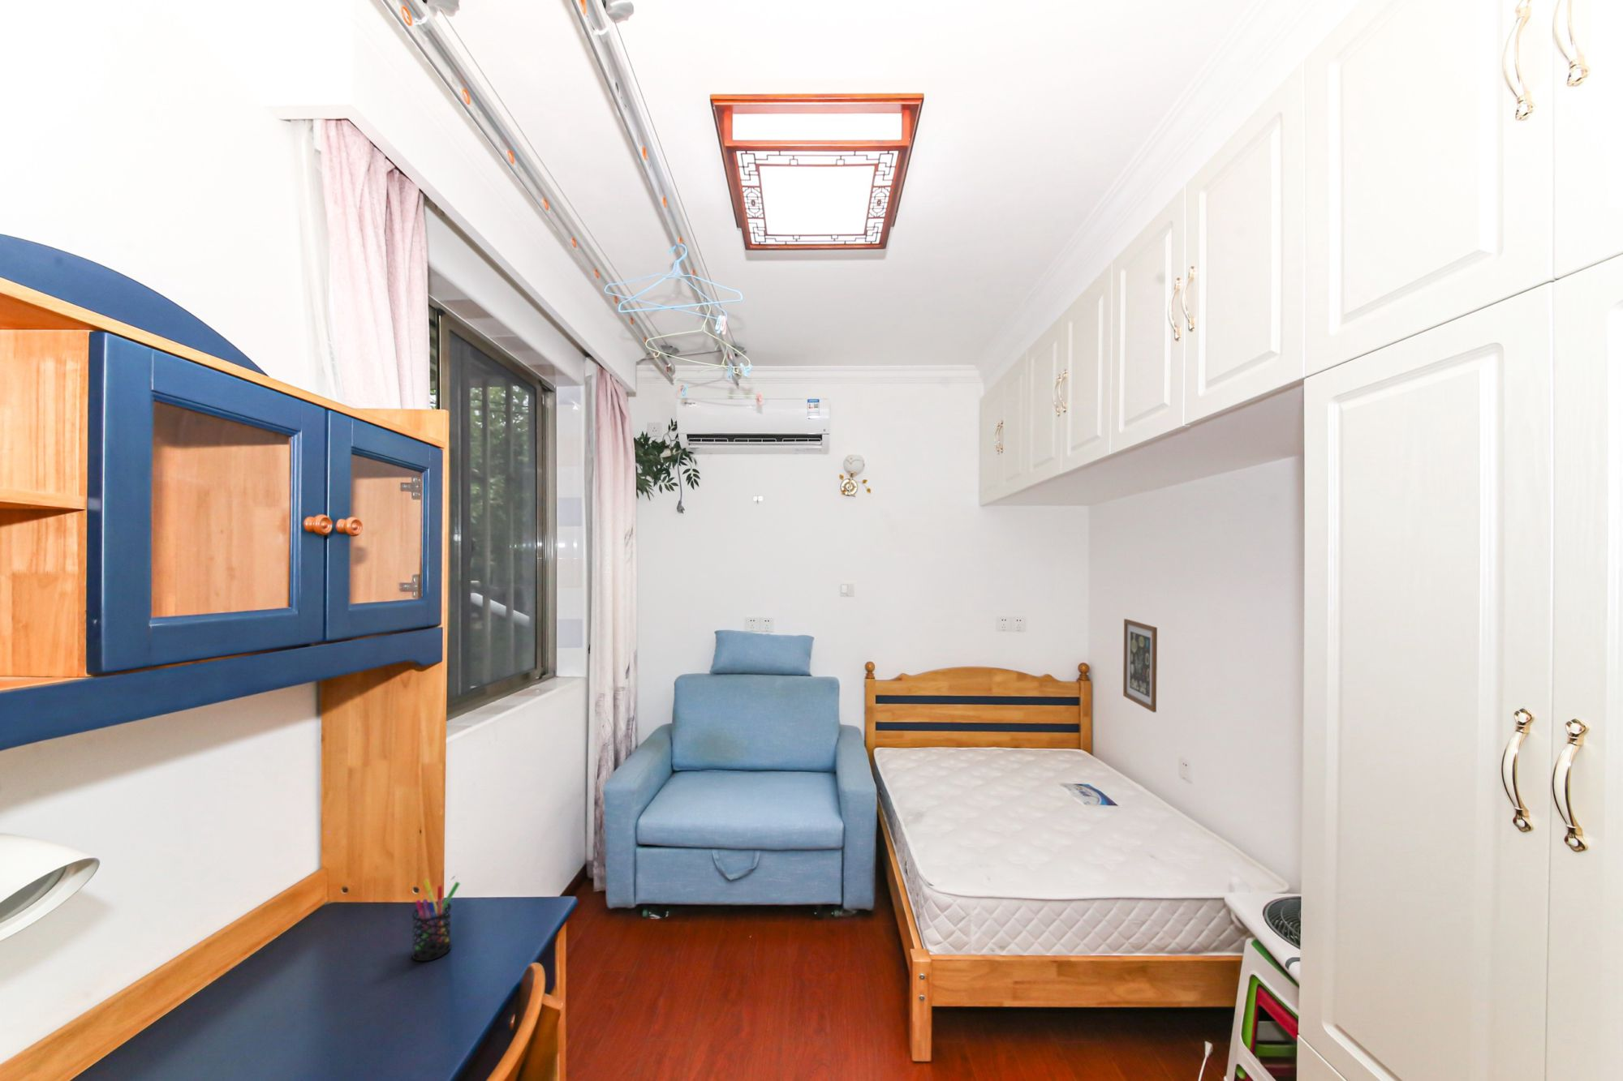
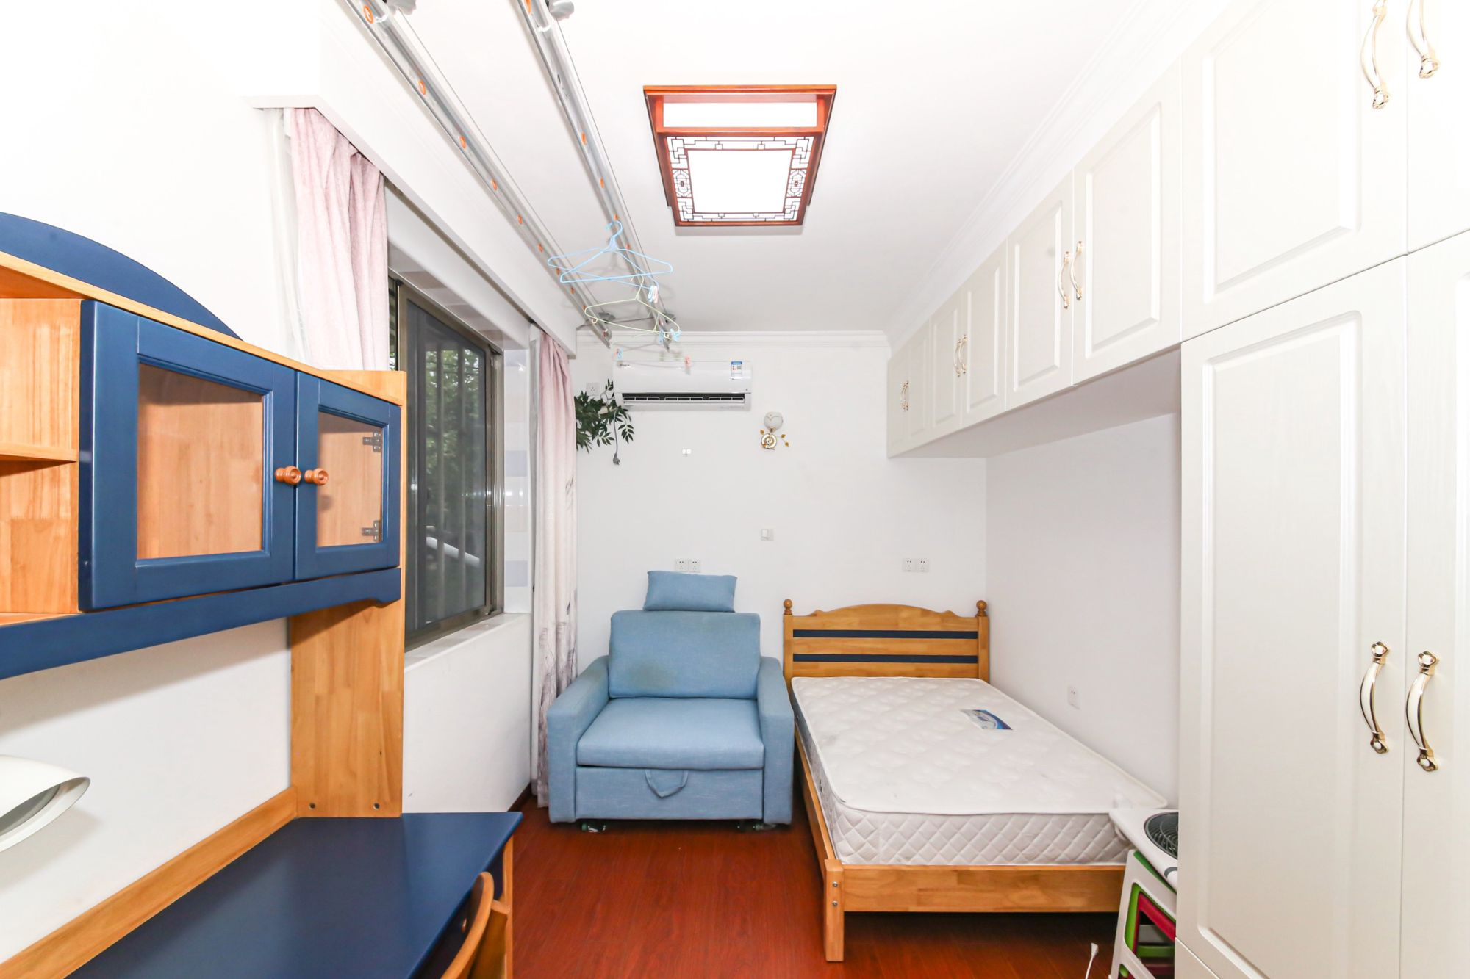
- wall art (1139, 664)
- pen holder (437, 915)
